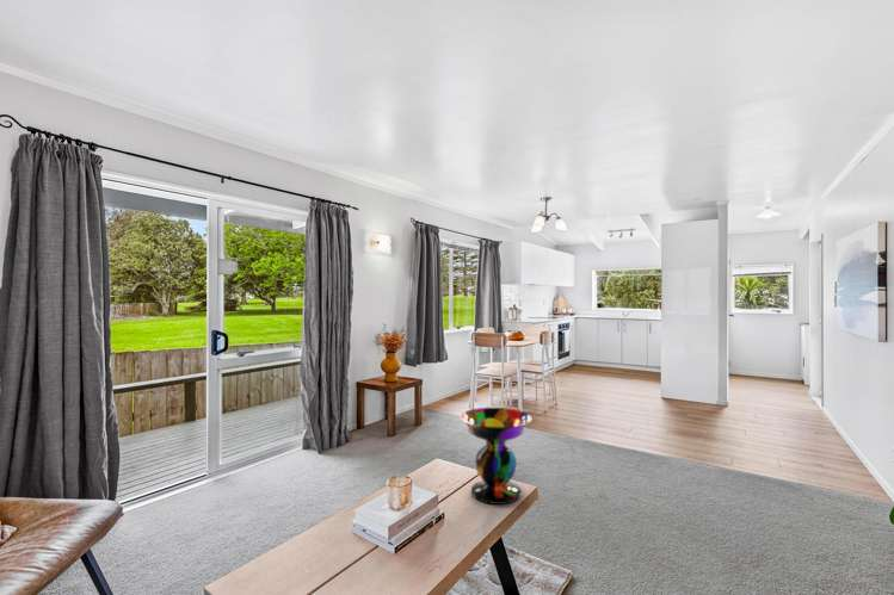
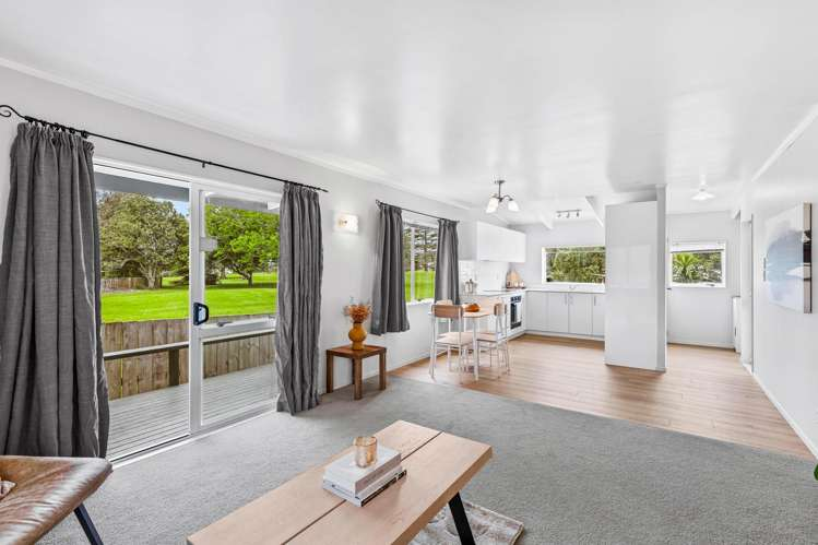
- decorative bowl (495, 454)
